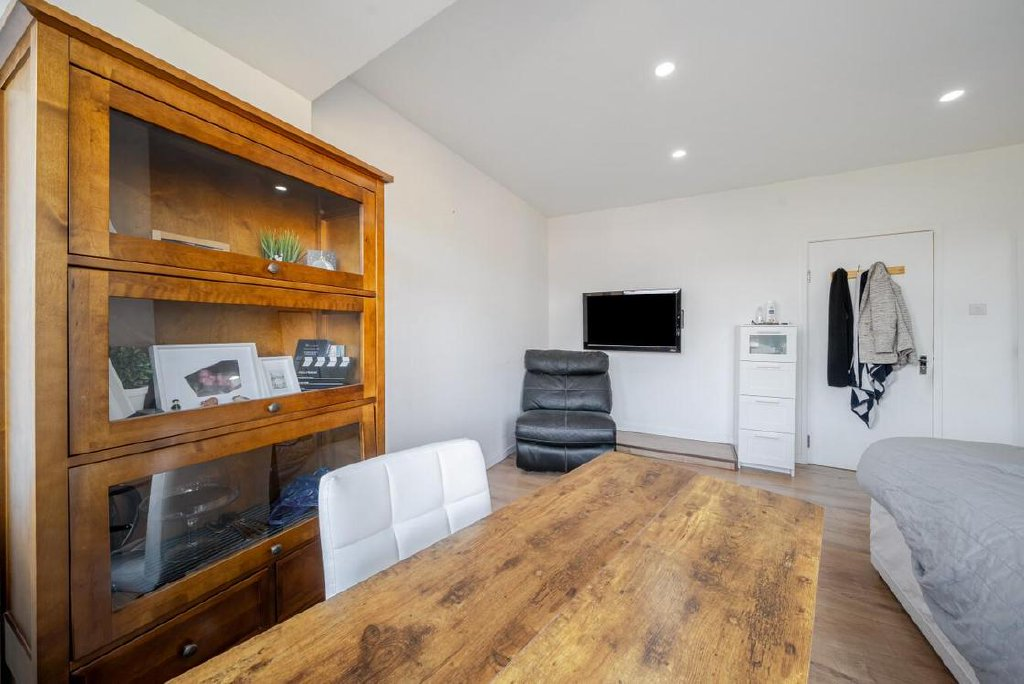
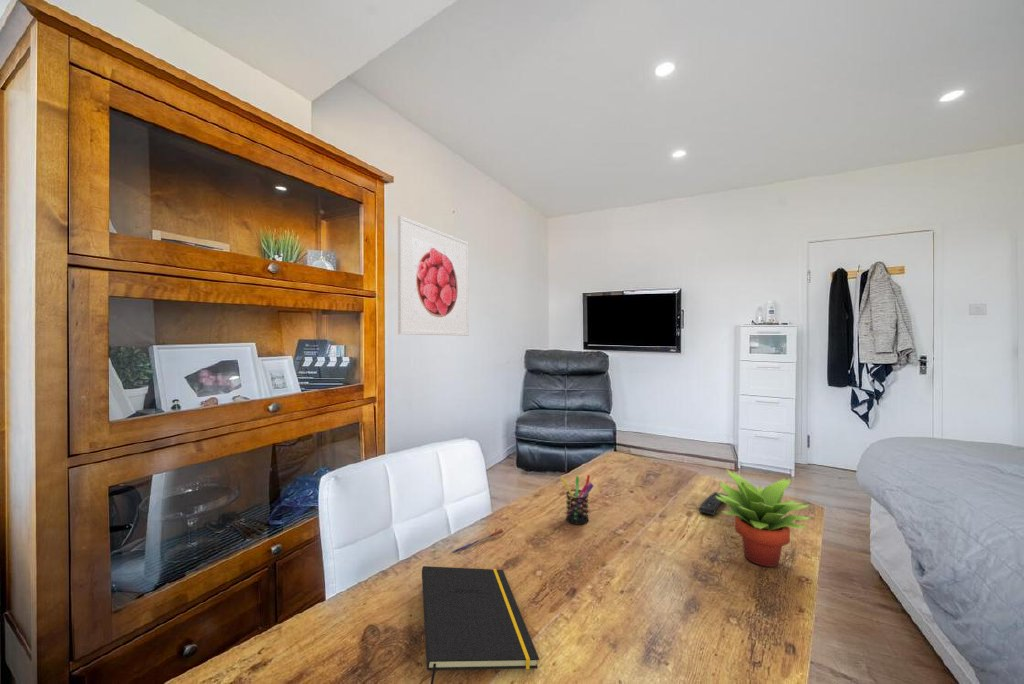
+ succulent plant (758, 515)
+ pen (478, 540)
+ remote control (714, 501)
+ notepad (472, 610)
+ pen holder (578, 496)
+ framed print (437, 282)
